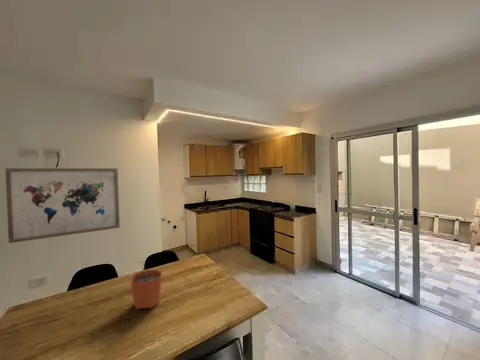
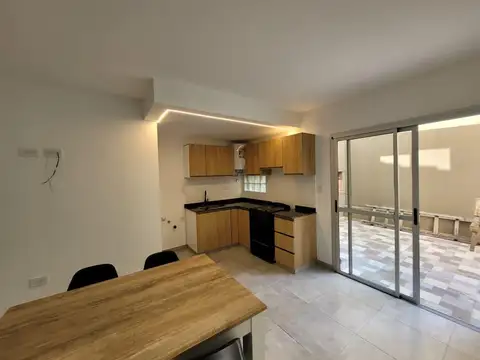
- wall art (69, 201)
- plant pot (146, 282)
